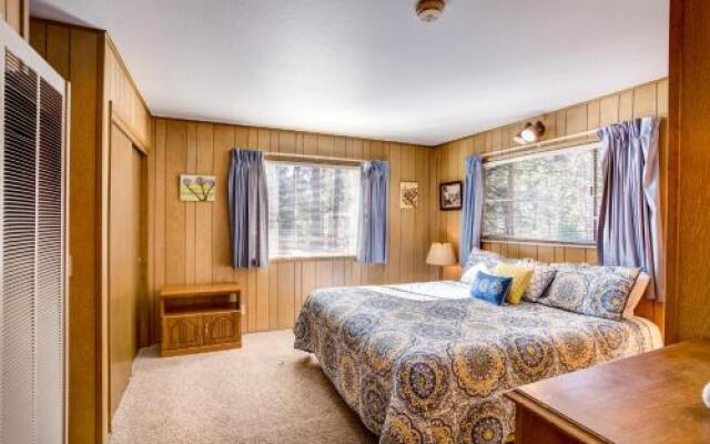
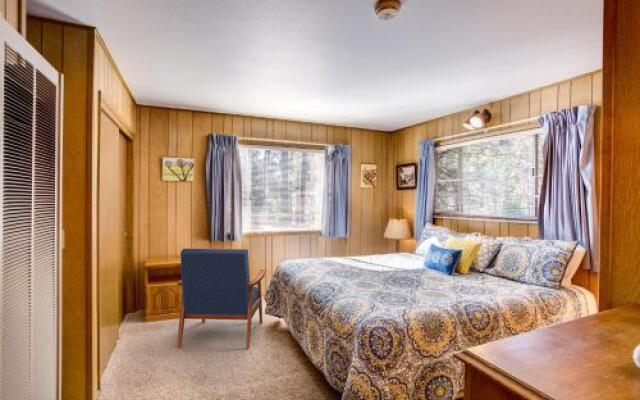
+ armchair (223, 289)
